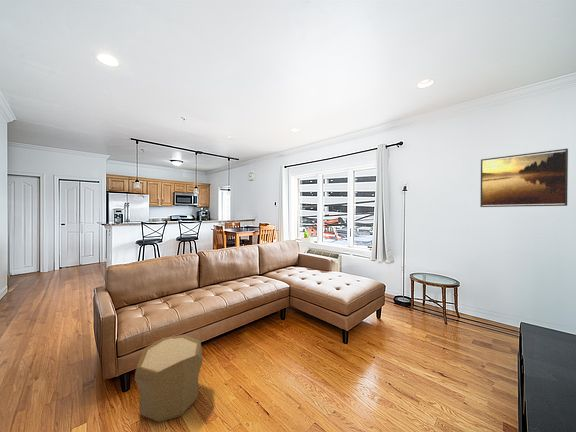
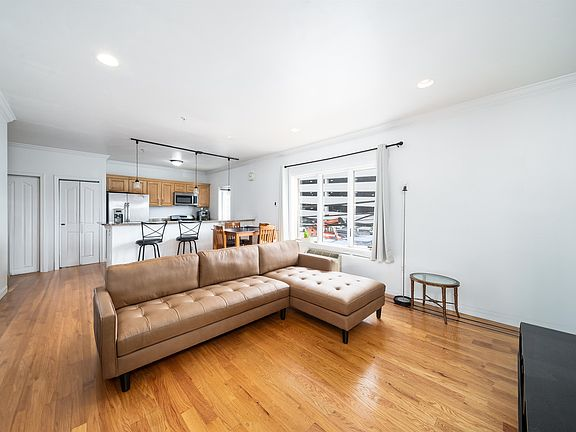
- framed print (520, 180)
- pouf (171, 370)
